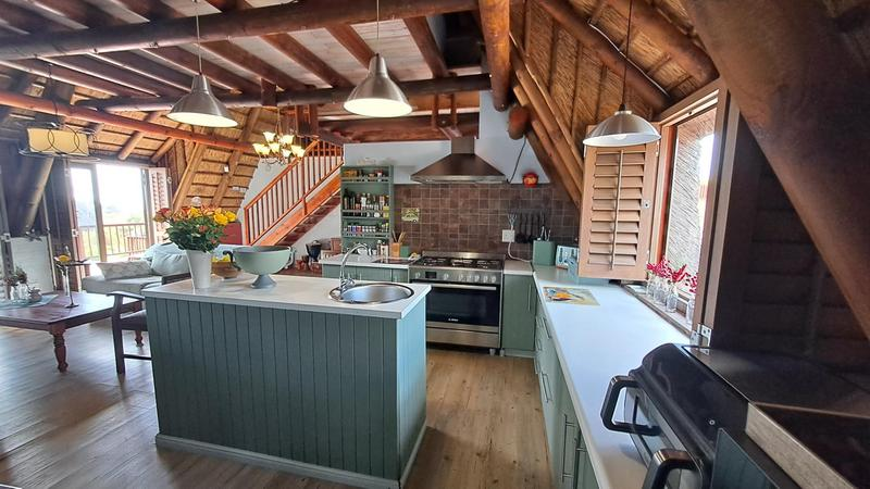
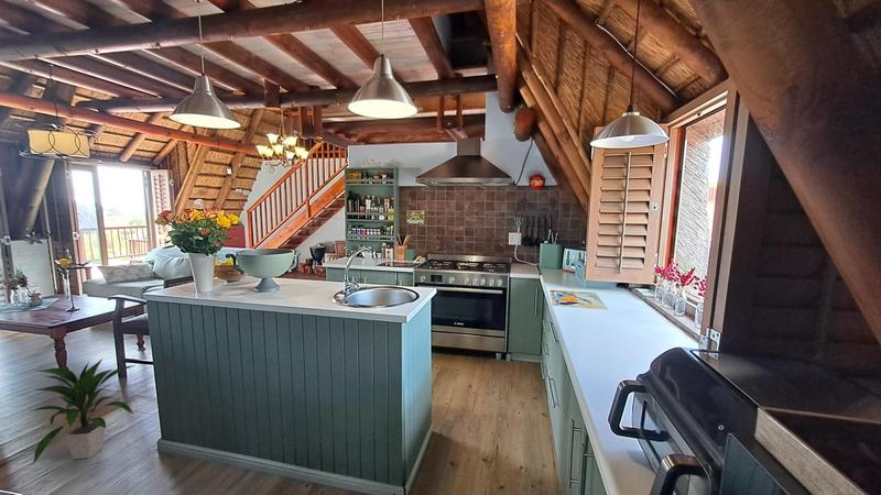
+ indoor plant (78, 407)
